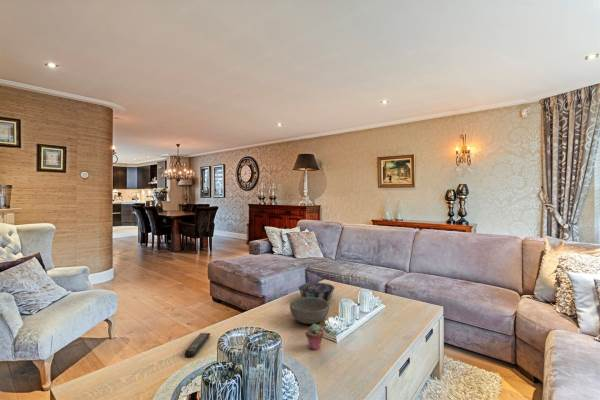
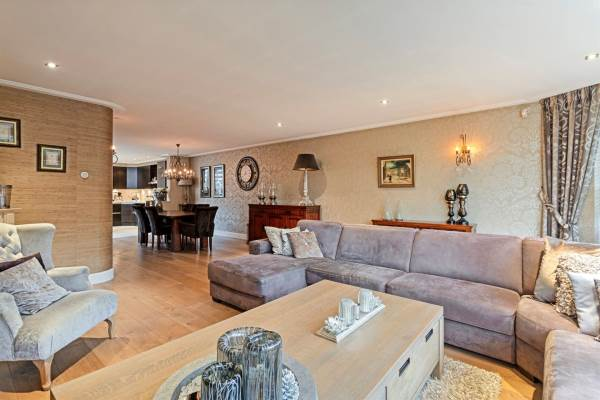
- decorative bowl (316, 292)
- potted succulent (314, 335)
- remote control (198, 343)
- bowl (309, 311)
